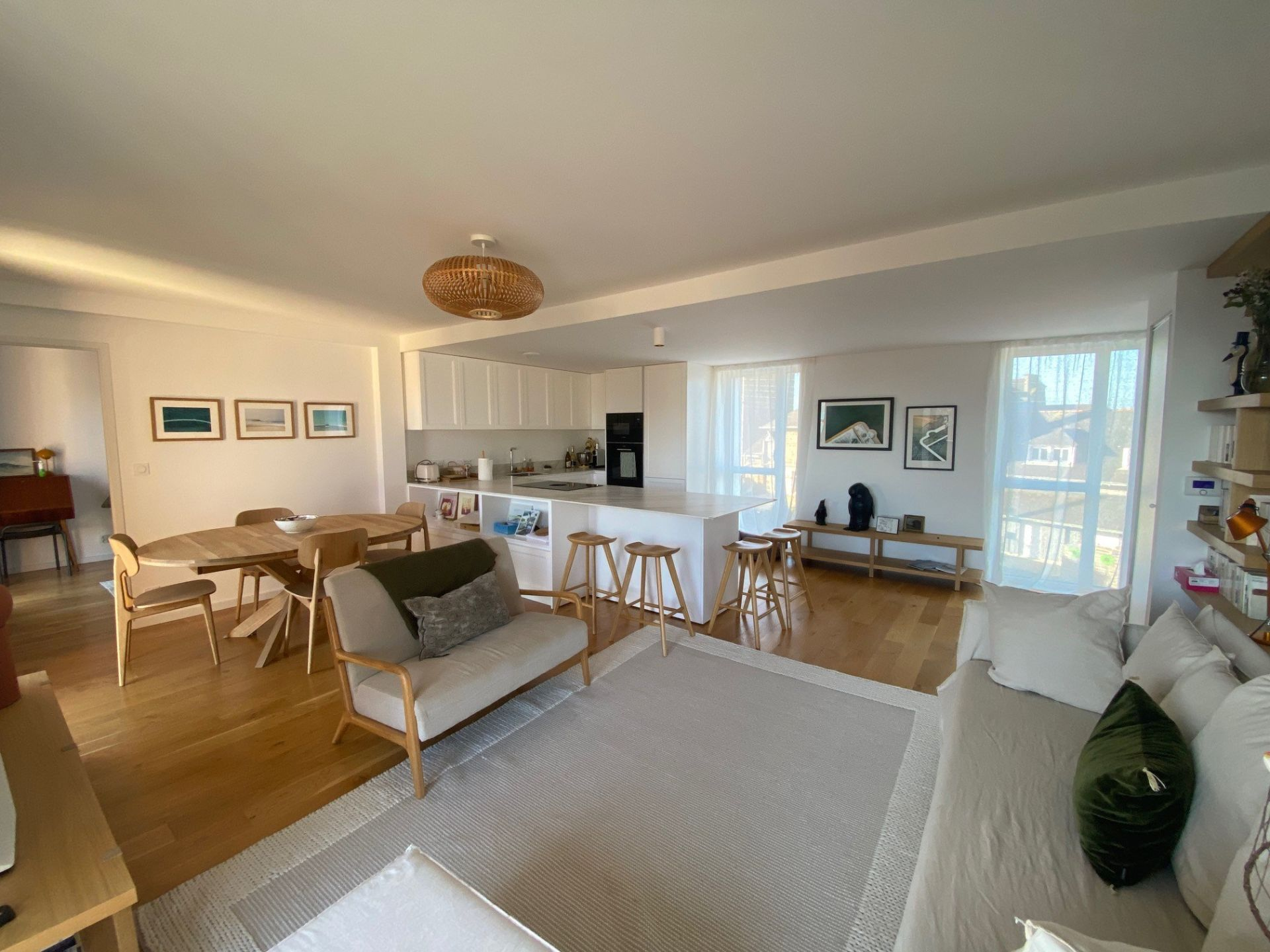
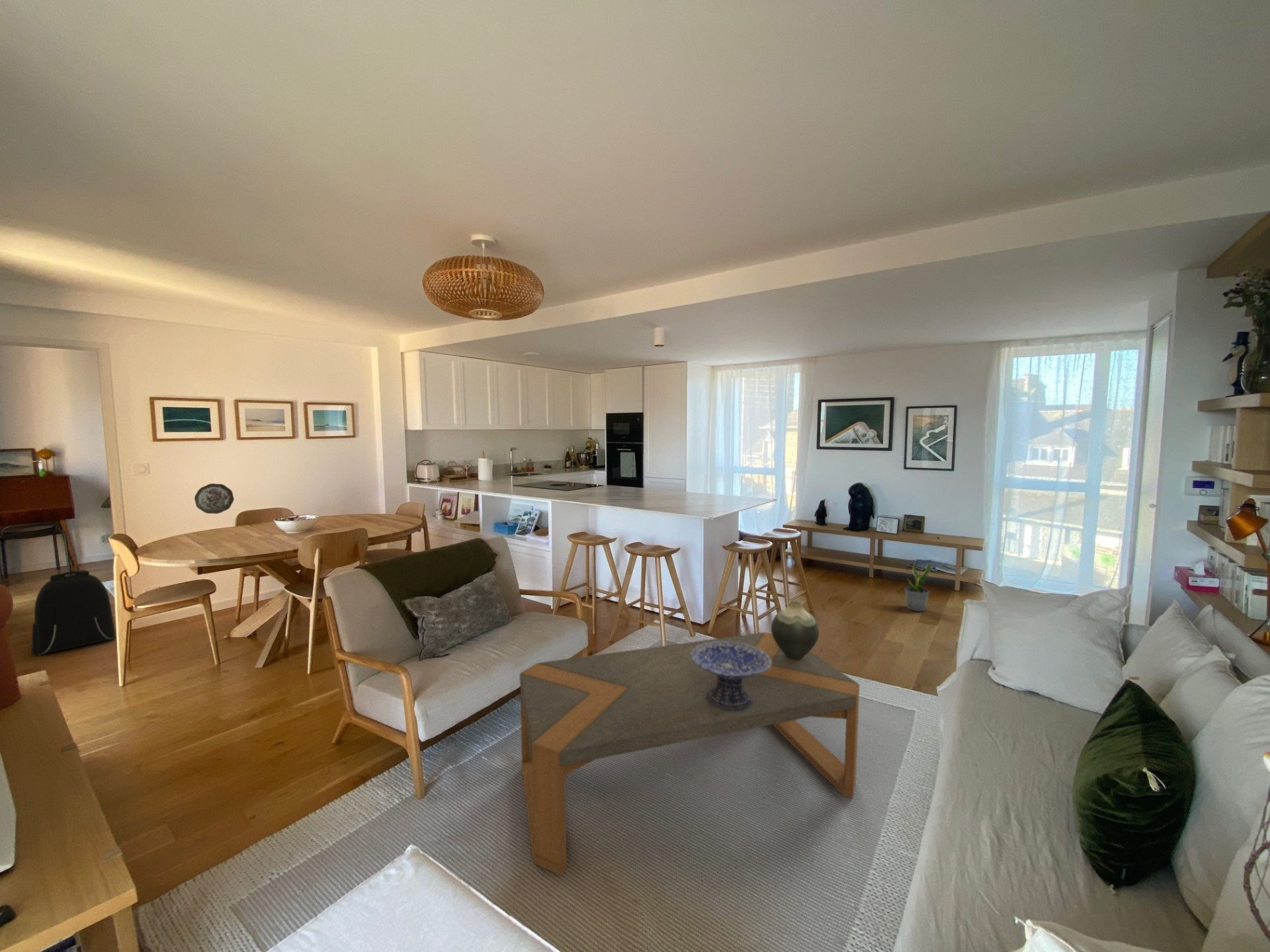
+ backpack (71, 608)
+ vase (794, 629)
+ coffee table (685, 727)
+ decorative plate (214, 498)
+ decorative bowl (730, 676)
+ potted plant (917, 584)
